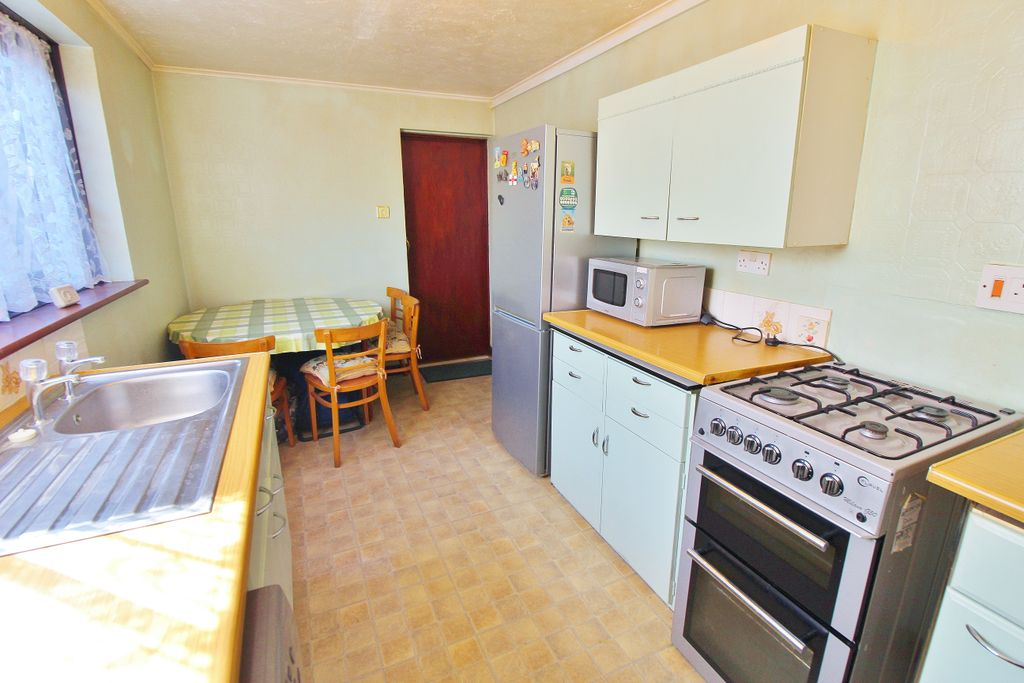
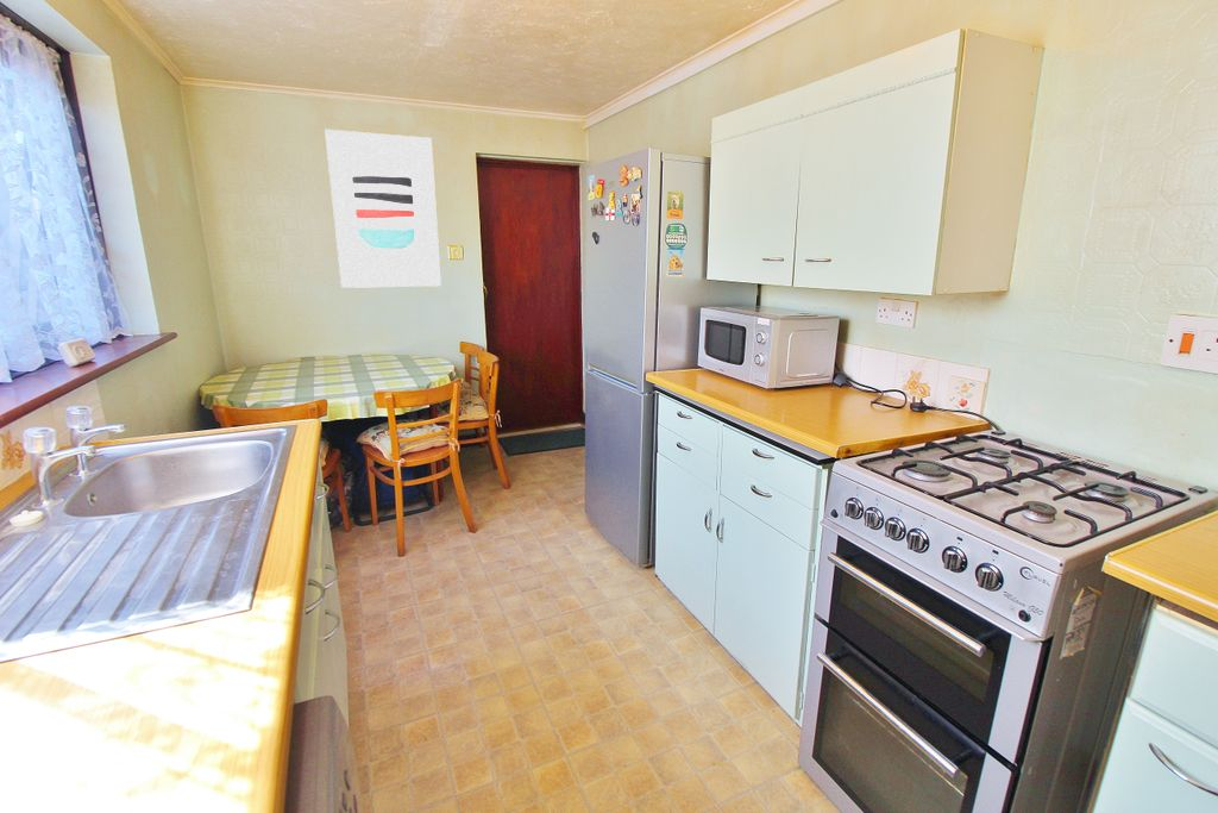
+ wall art (385, 212)
